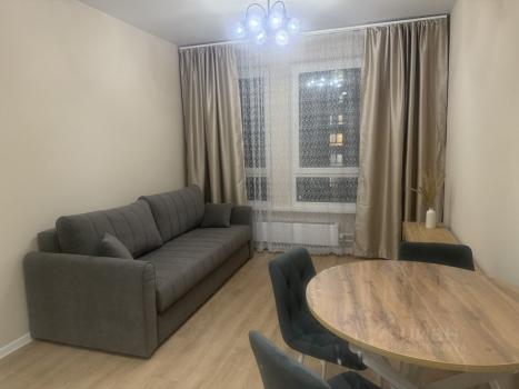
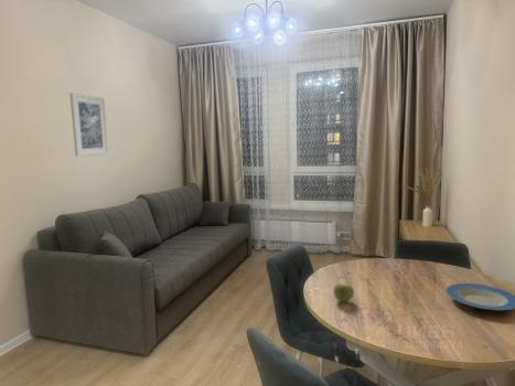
+ plate (481, 299)
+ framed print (90, 126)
+ apple (343, 292)
